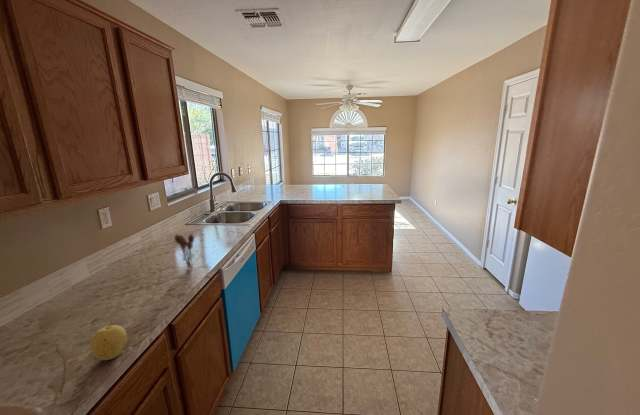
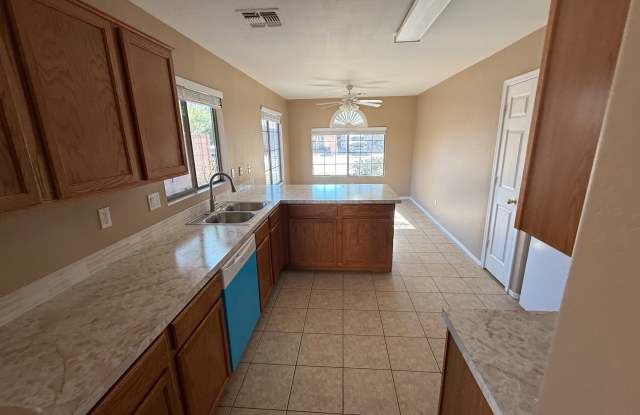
- fruit (109, 341)
- utensil holder (186, 250)
